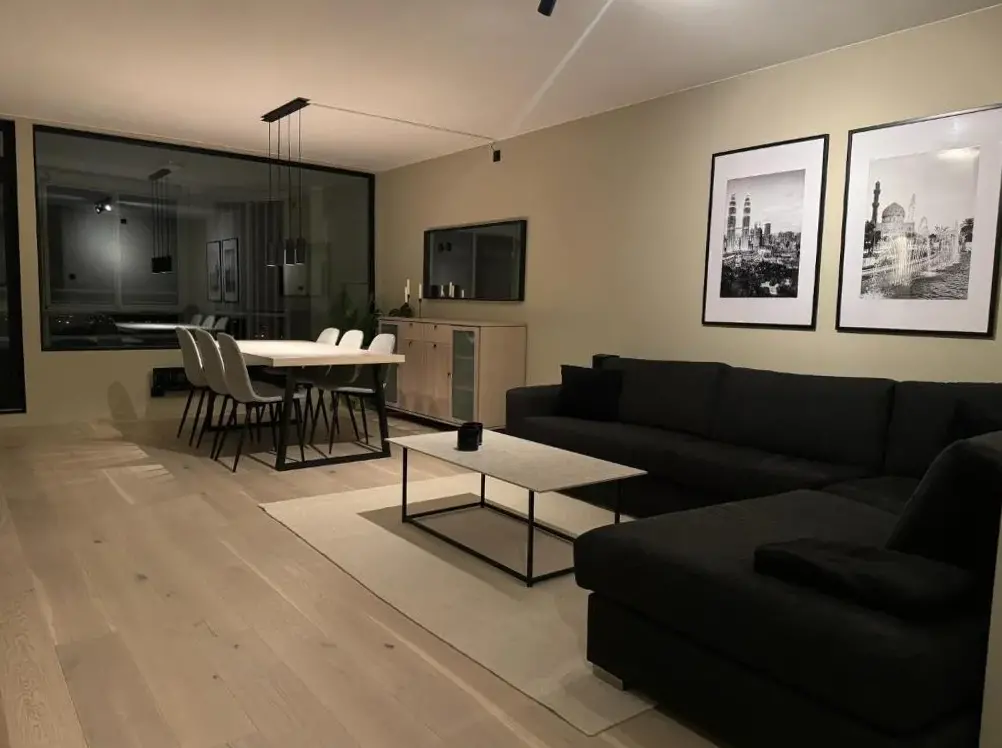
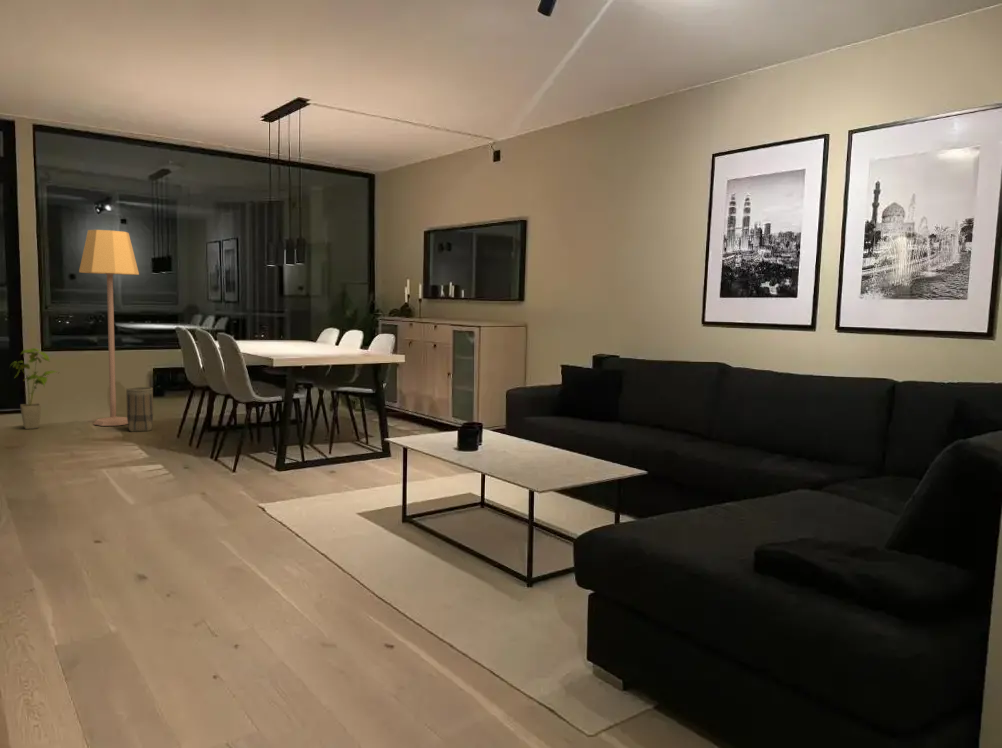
+ house plant (36, 388)
+ lamp (111, 328)
+ basket (140, 408)
